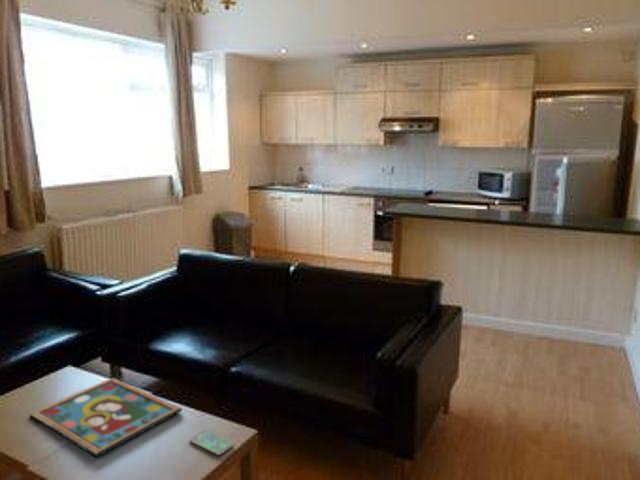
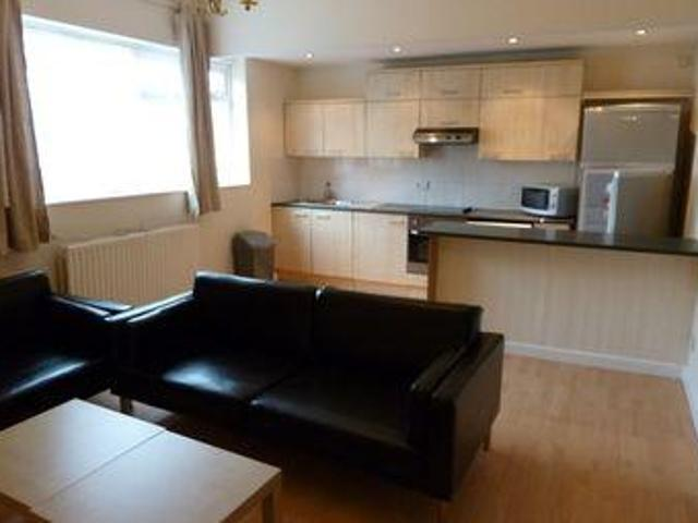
- smartphone (211, 442)
- framed painting (106, 411)
